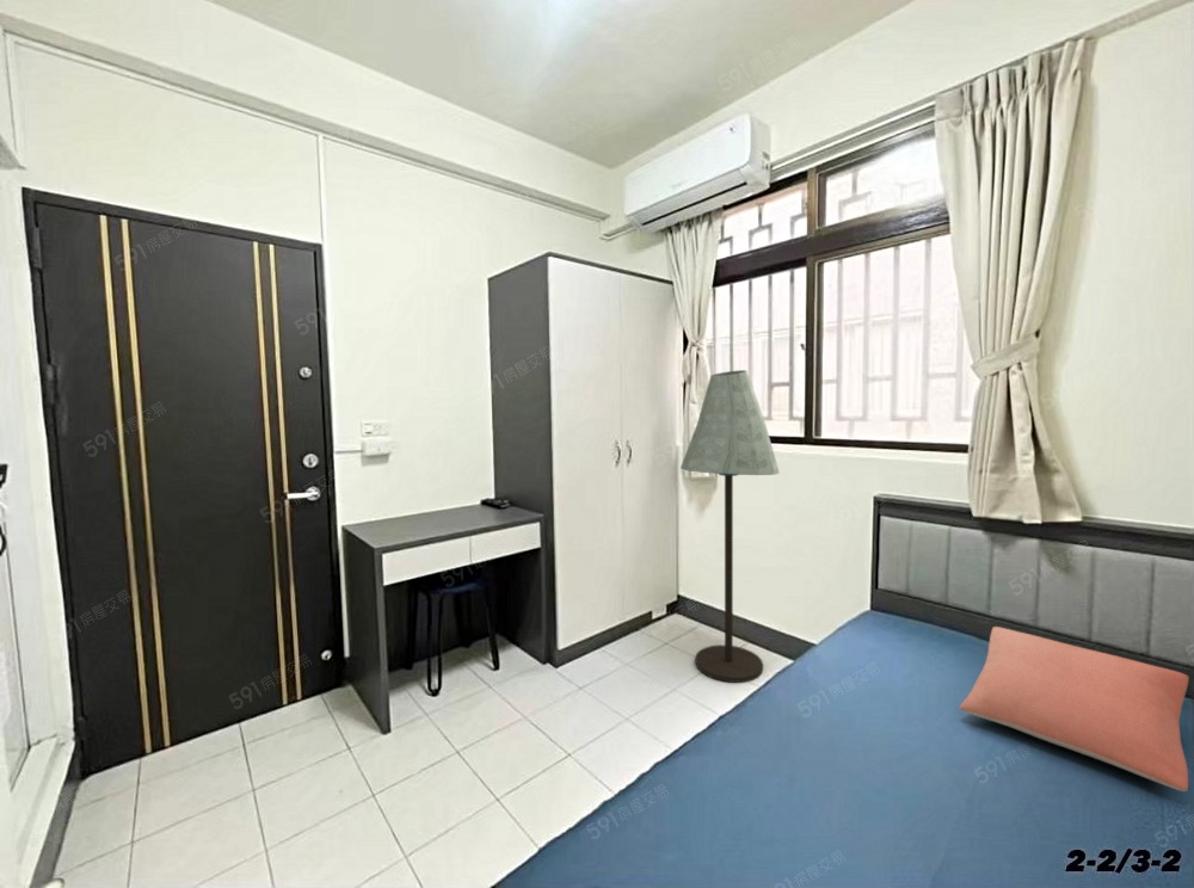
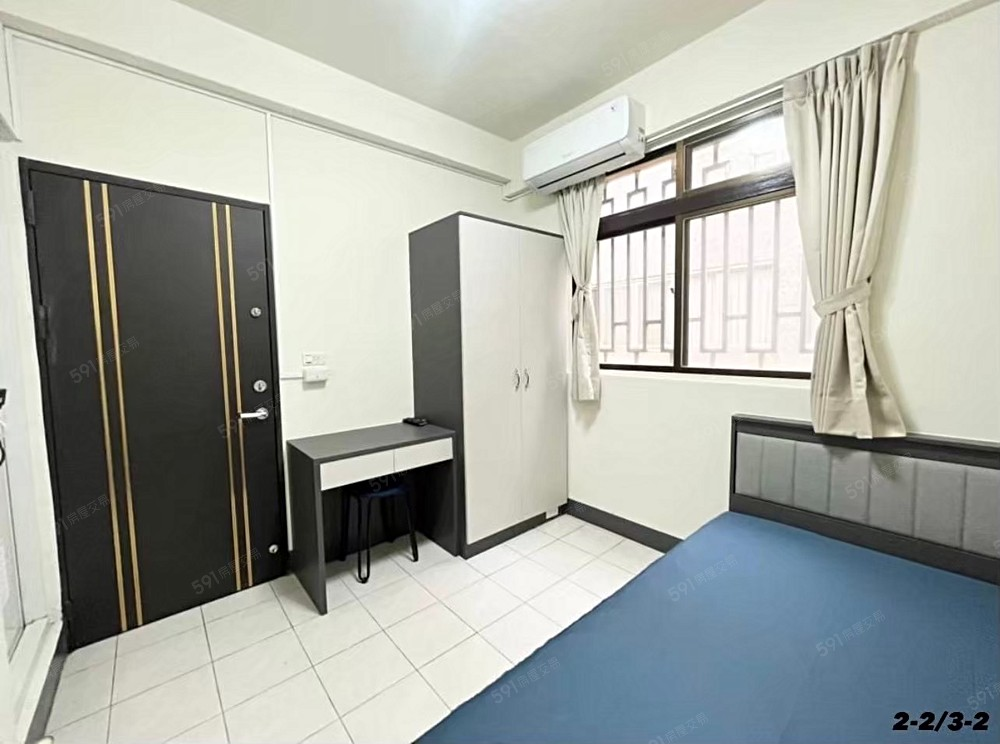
- pillow (1070, 692)
- floor lamp (728, 520)
